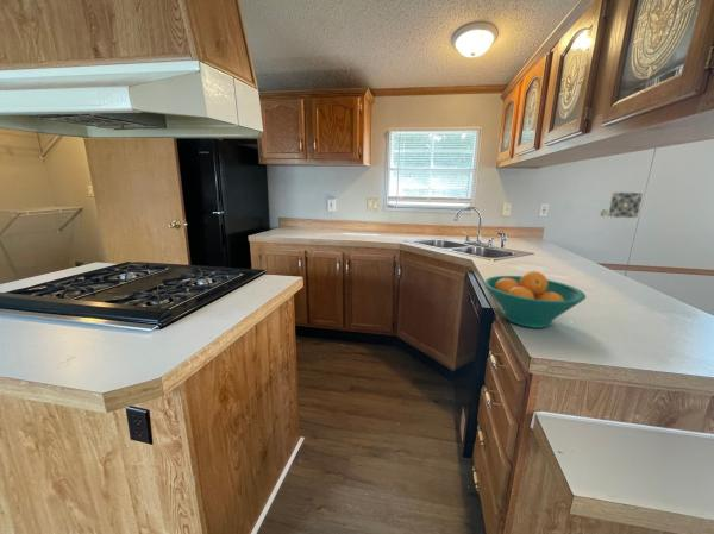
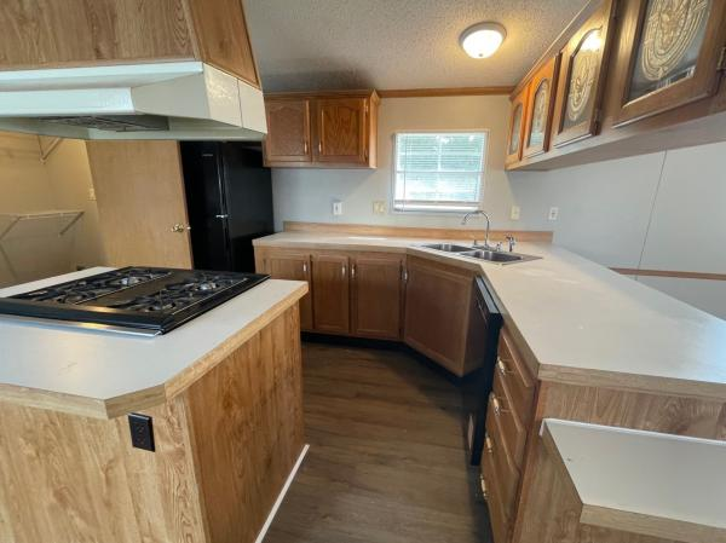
- decorative tile (620, 205)
- fruit bowl (530, 296)
